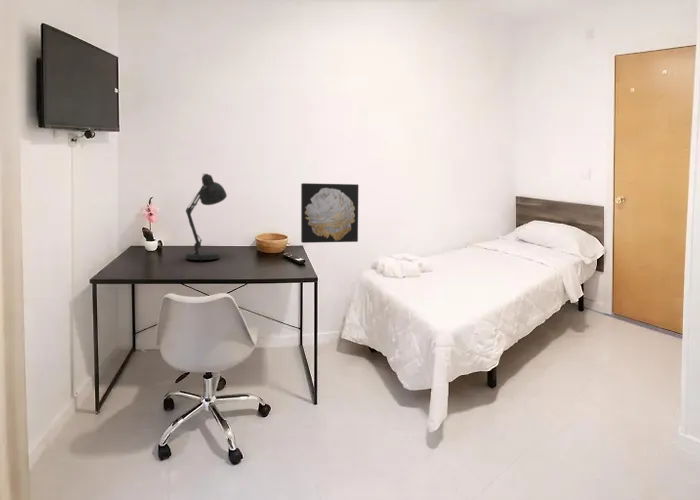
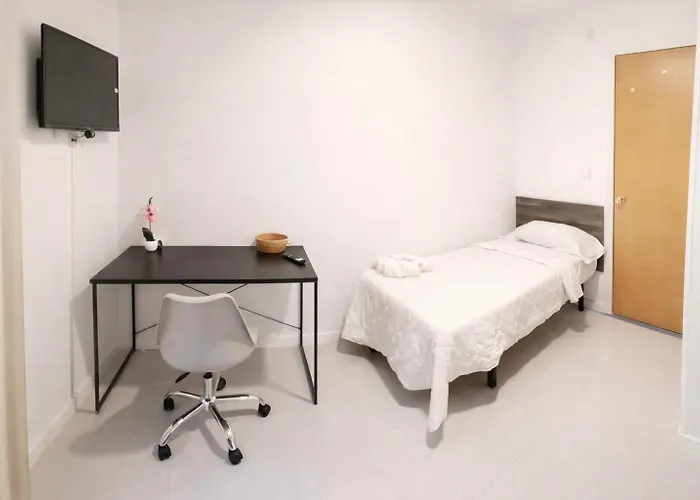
- wall art (329, 213)
- desk lamp (203, 204)
